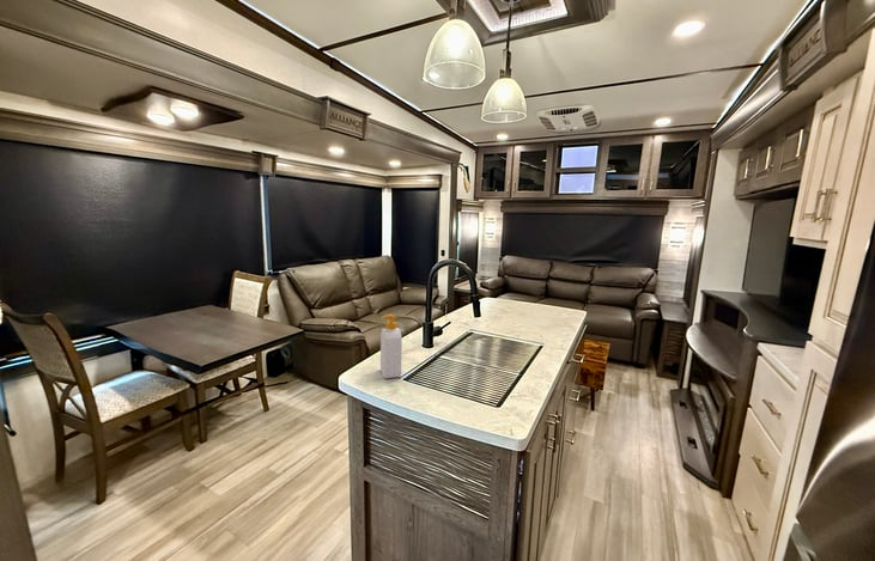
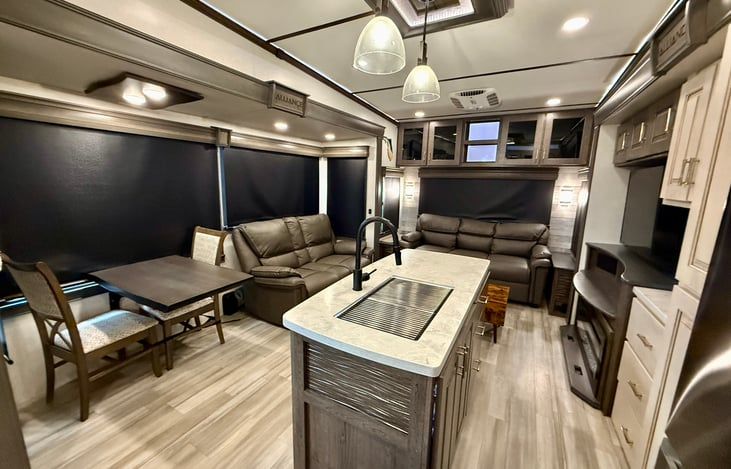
- soap bottle (389, 344)
